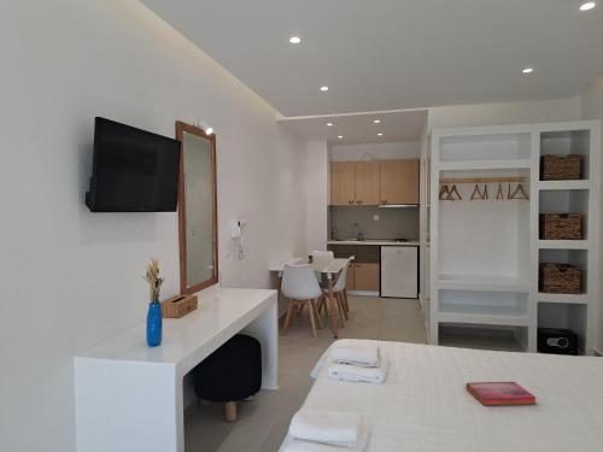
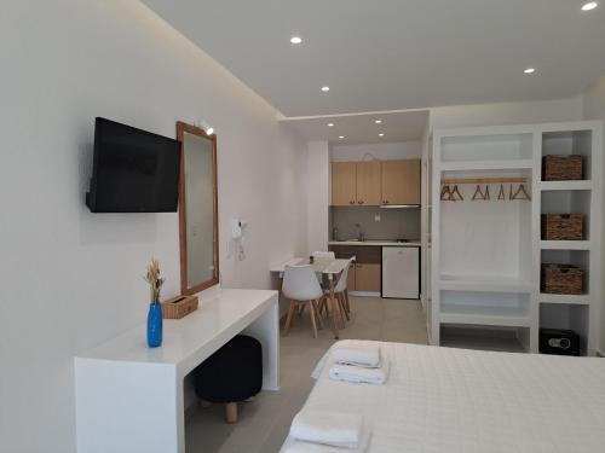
- hardback book (499, 393)
